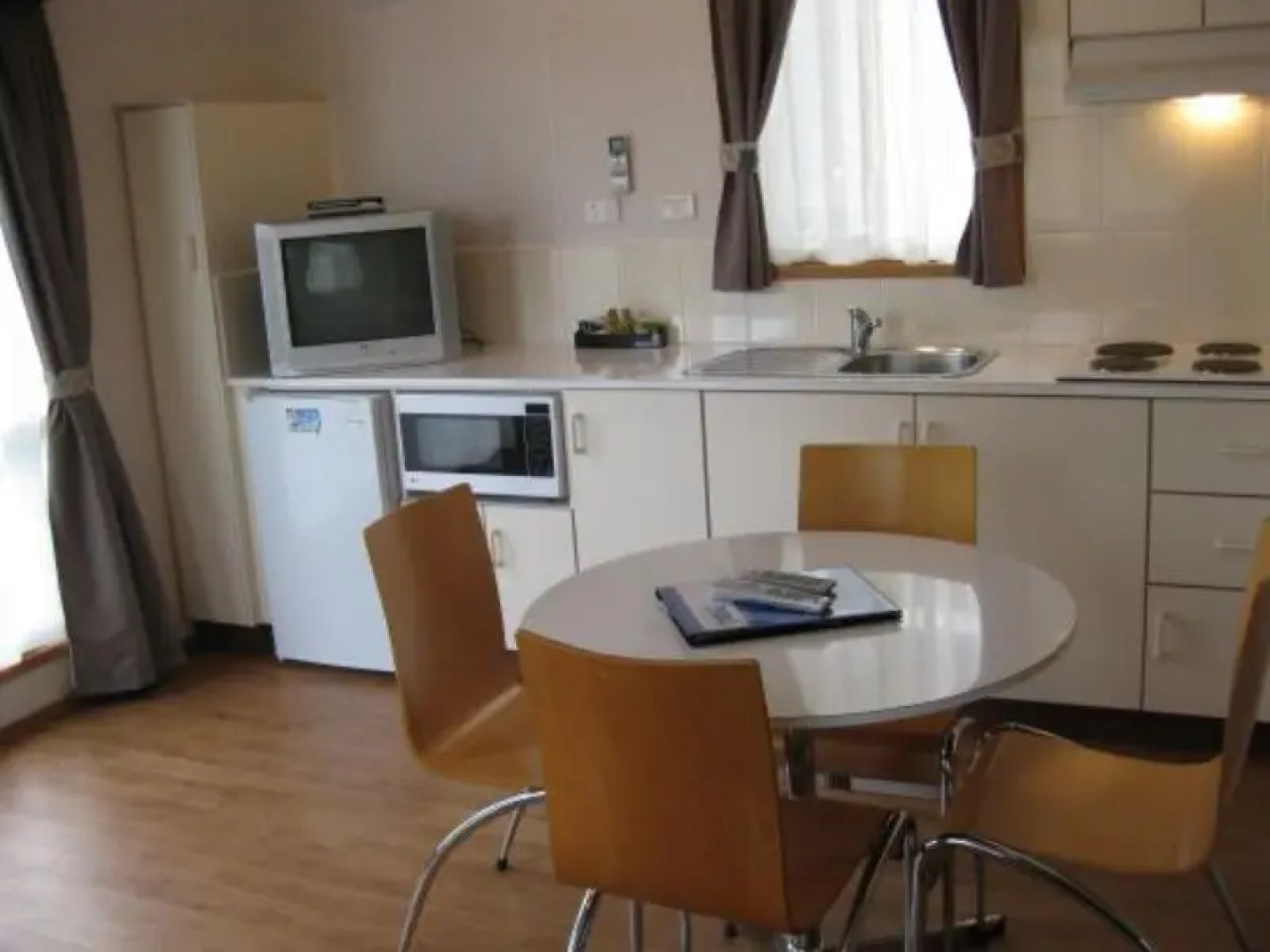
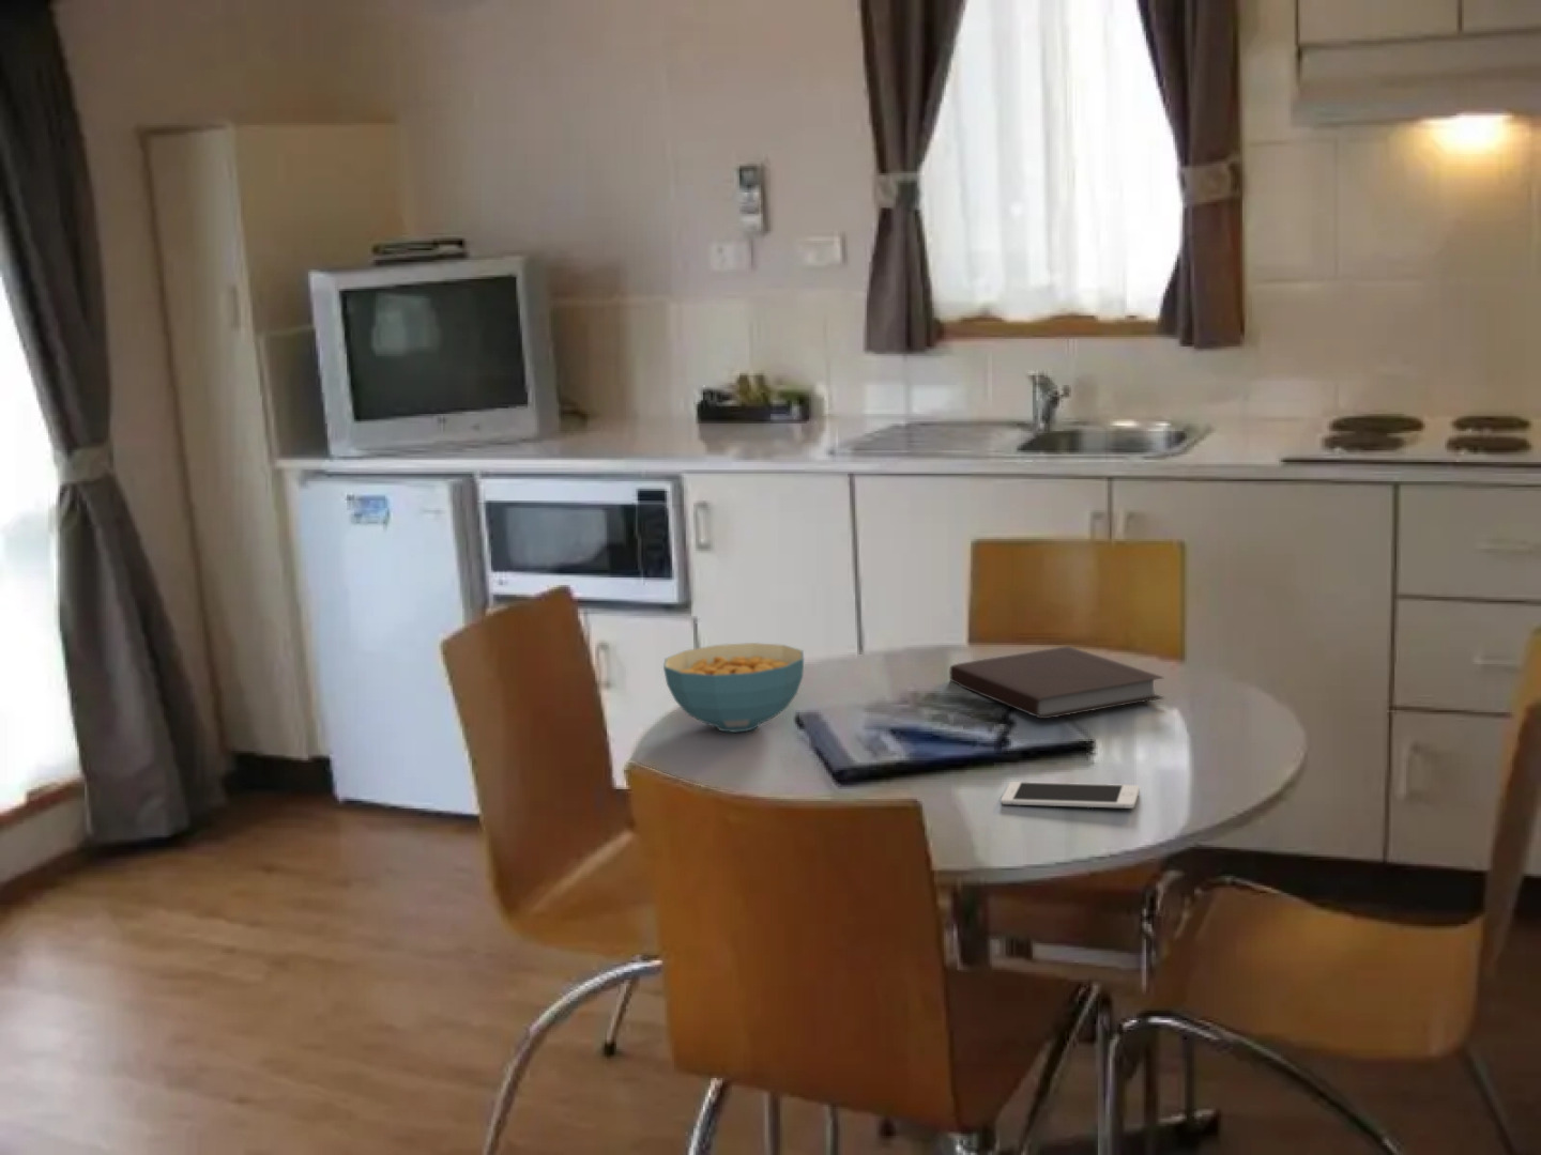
+ notebook (1054, 681)
+ cell phone (1070, 795)
+ cereal bowl (735, 692)
